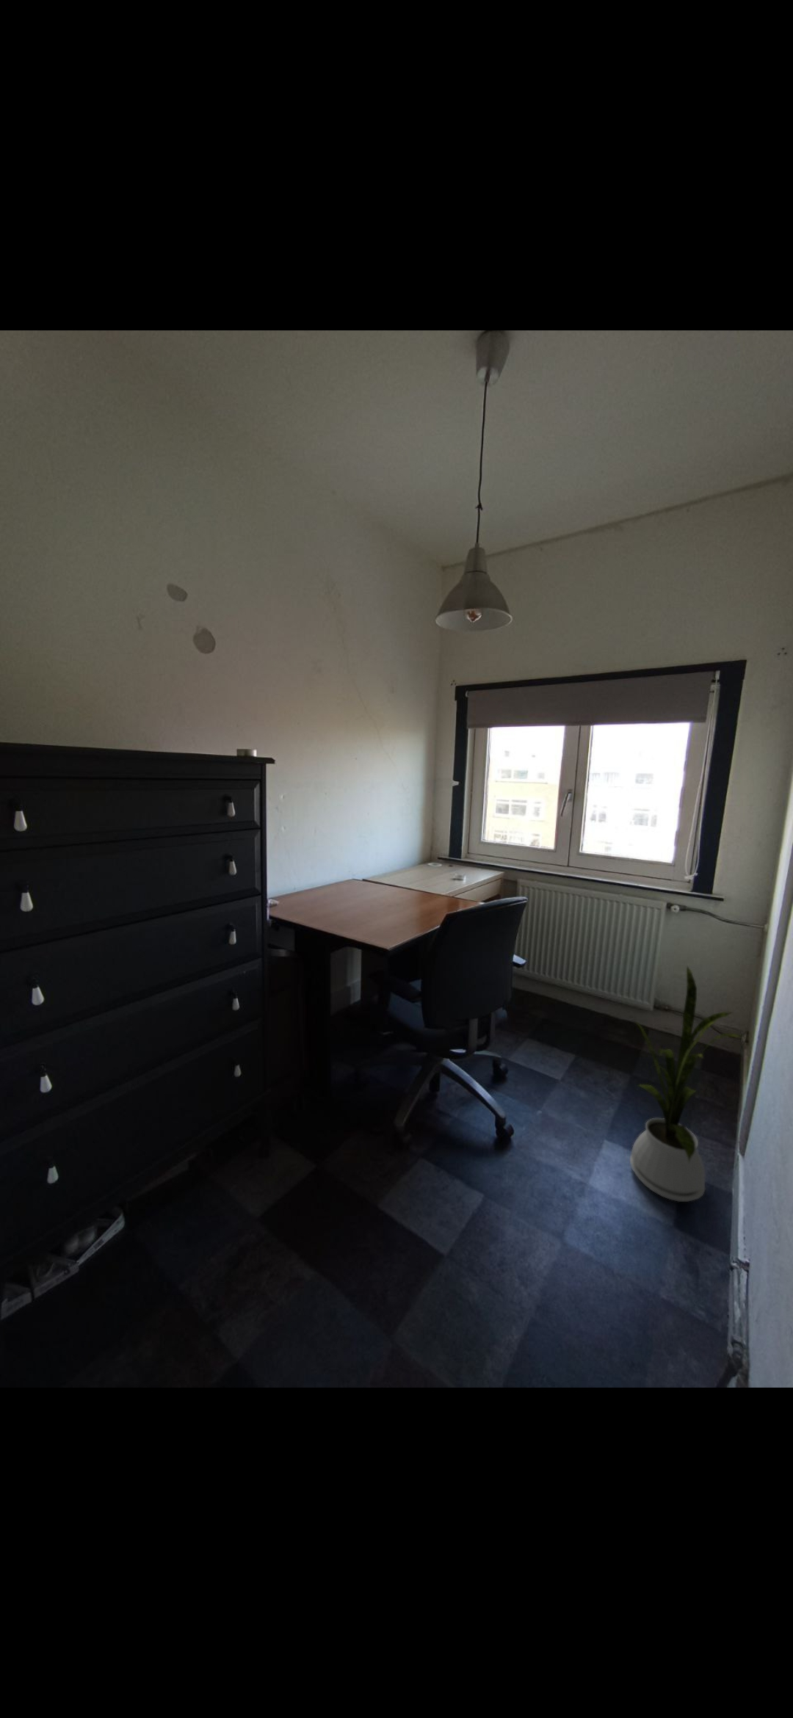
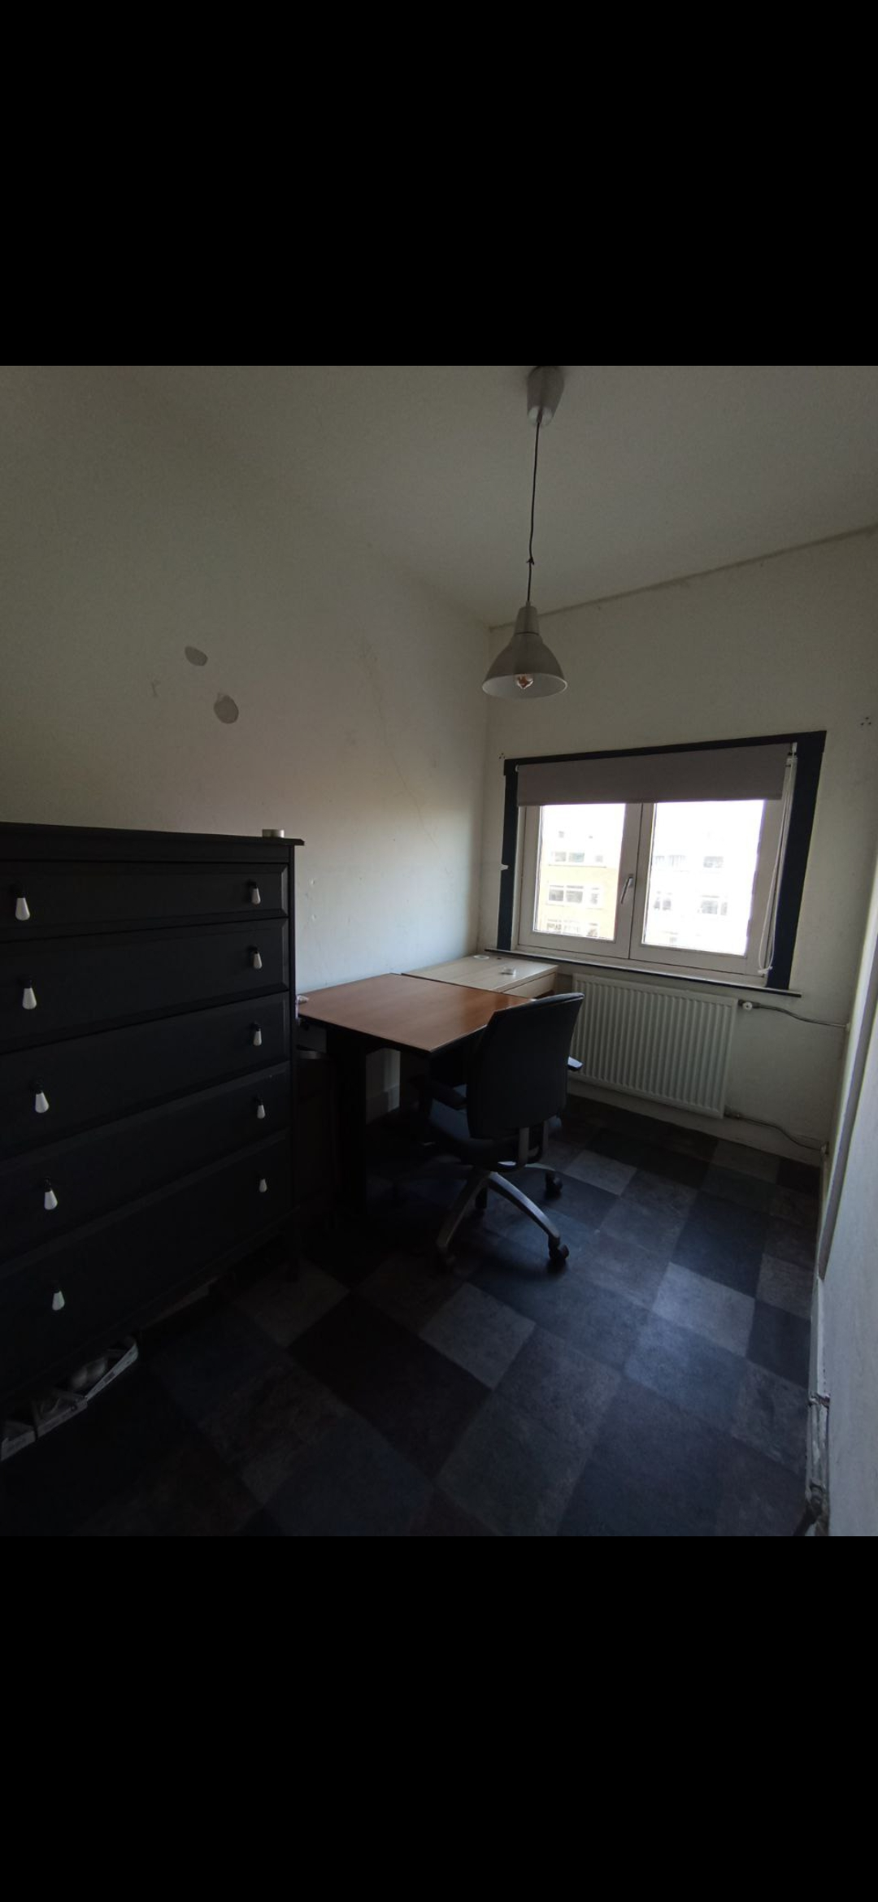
- house plant (680, 1083)
